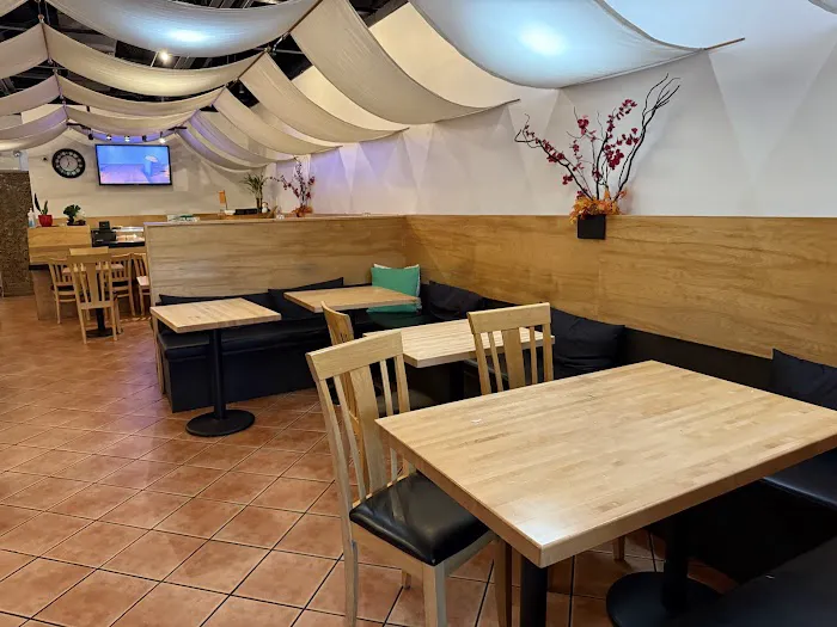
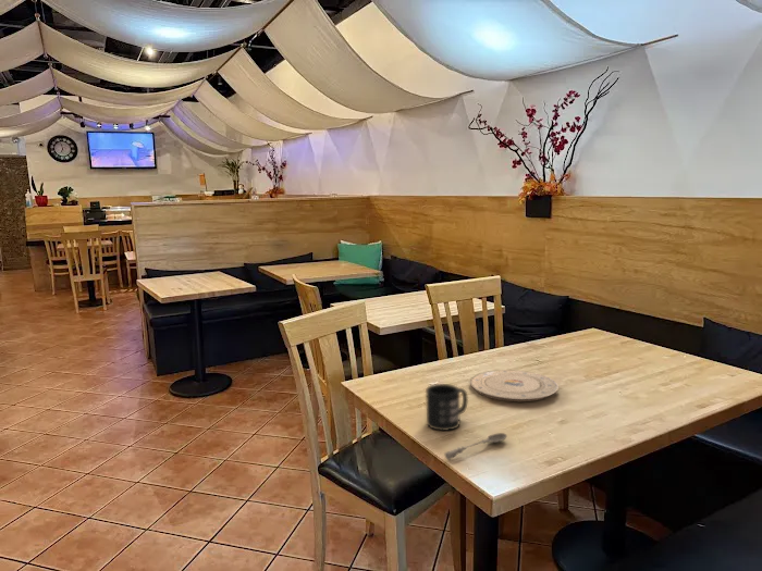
+ mug (448, 405)
+ soupspoon (476, 444)
+ plate (513, 385)
